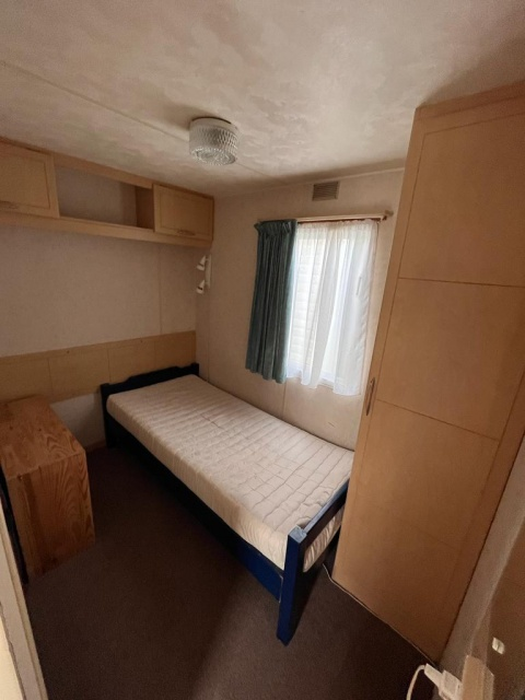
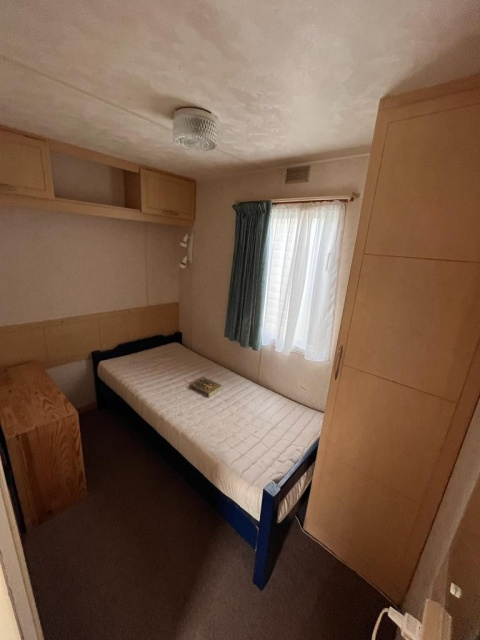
+ book (205, 386)
